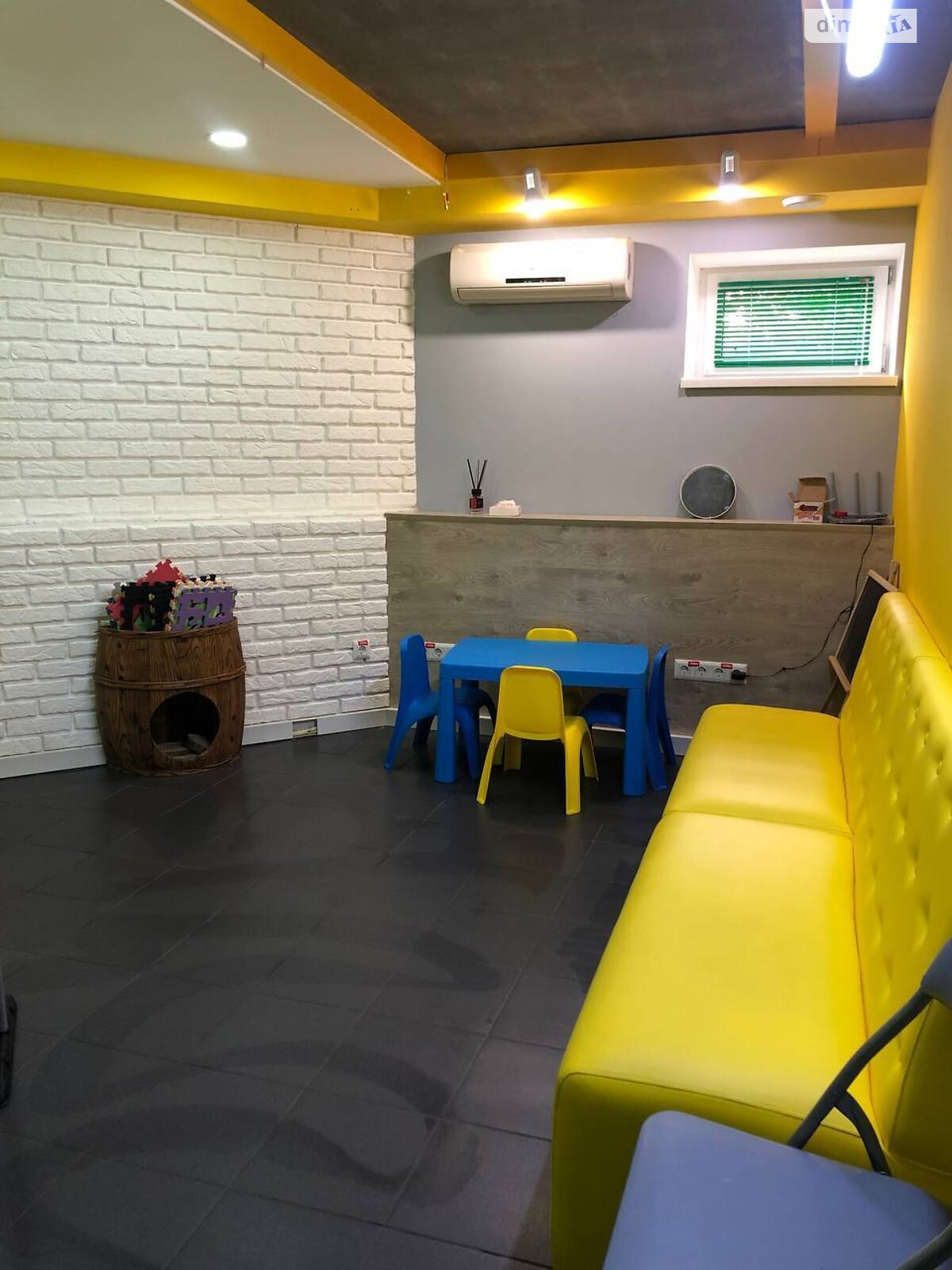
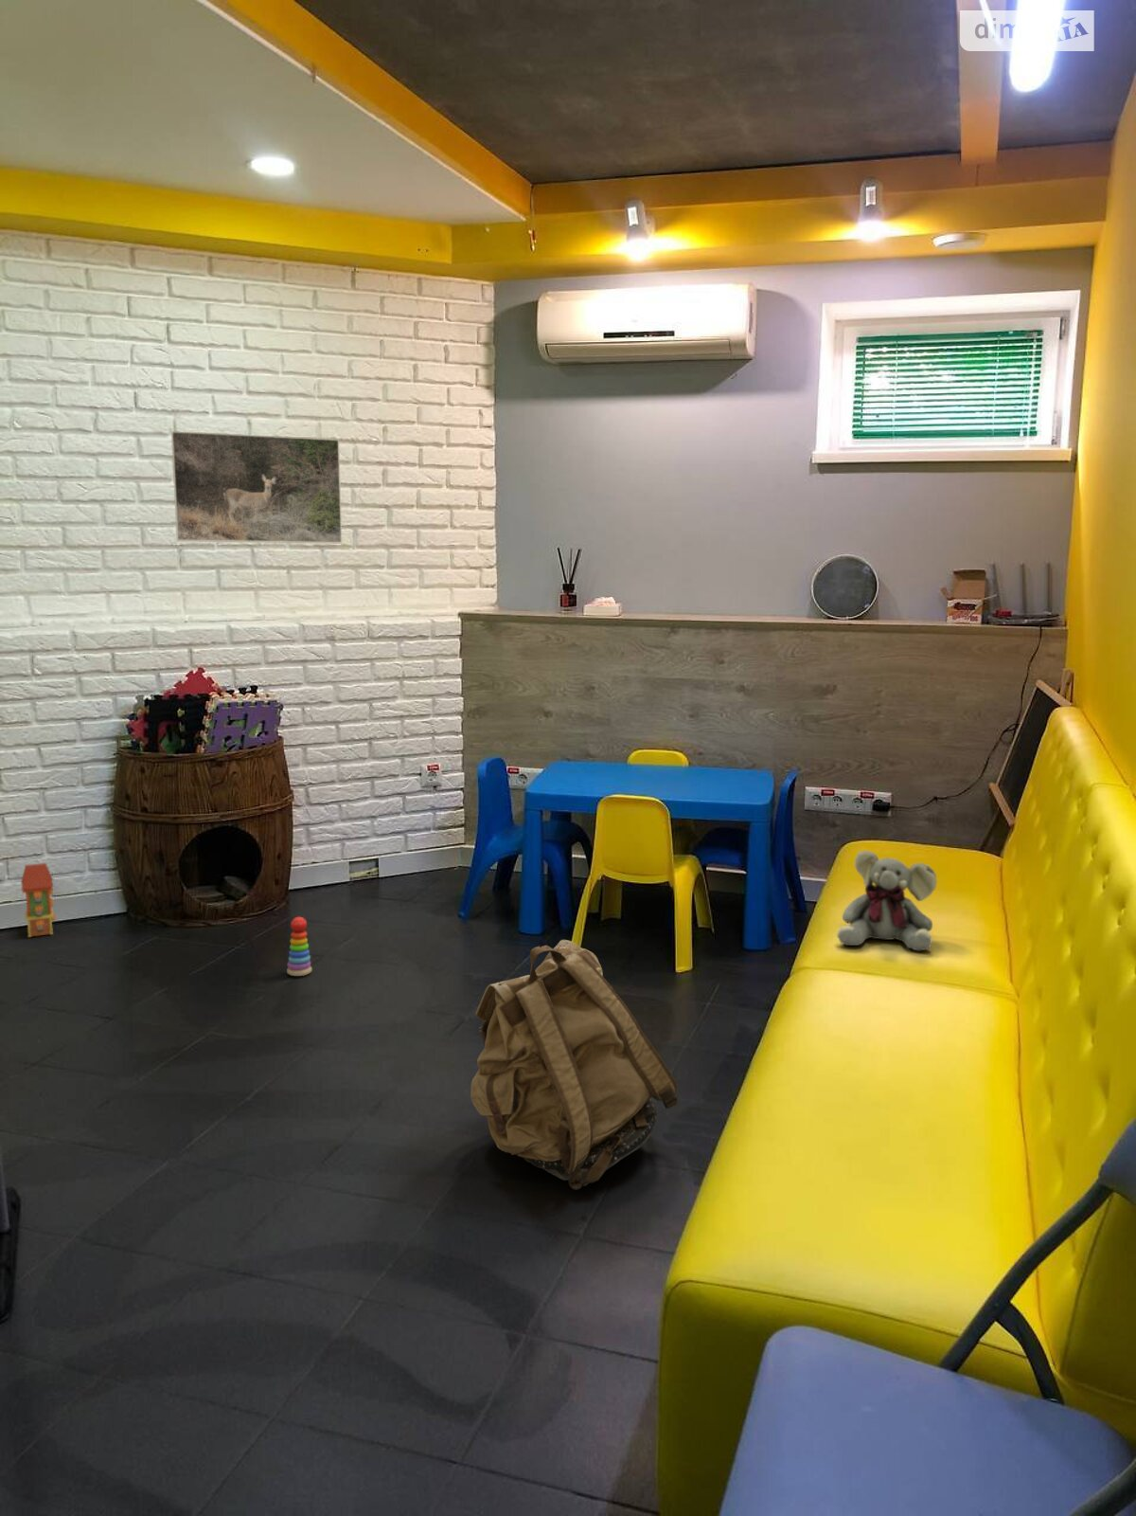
+ stacking toy (298, 944)
+ backpack (575, 1046)
+ plush elephant (888, 895)
+ toy house (38, 898)
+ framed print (259, 489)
